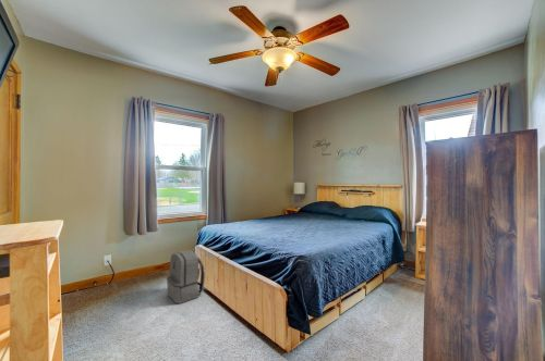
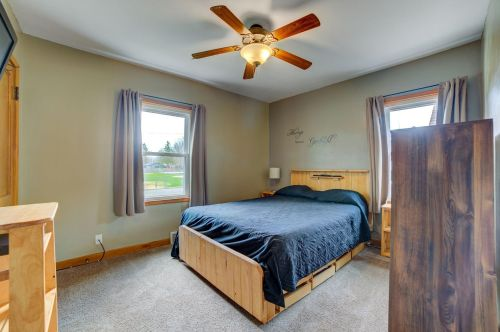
- backpack (186, 273)
